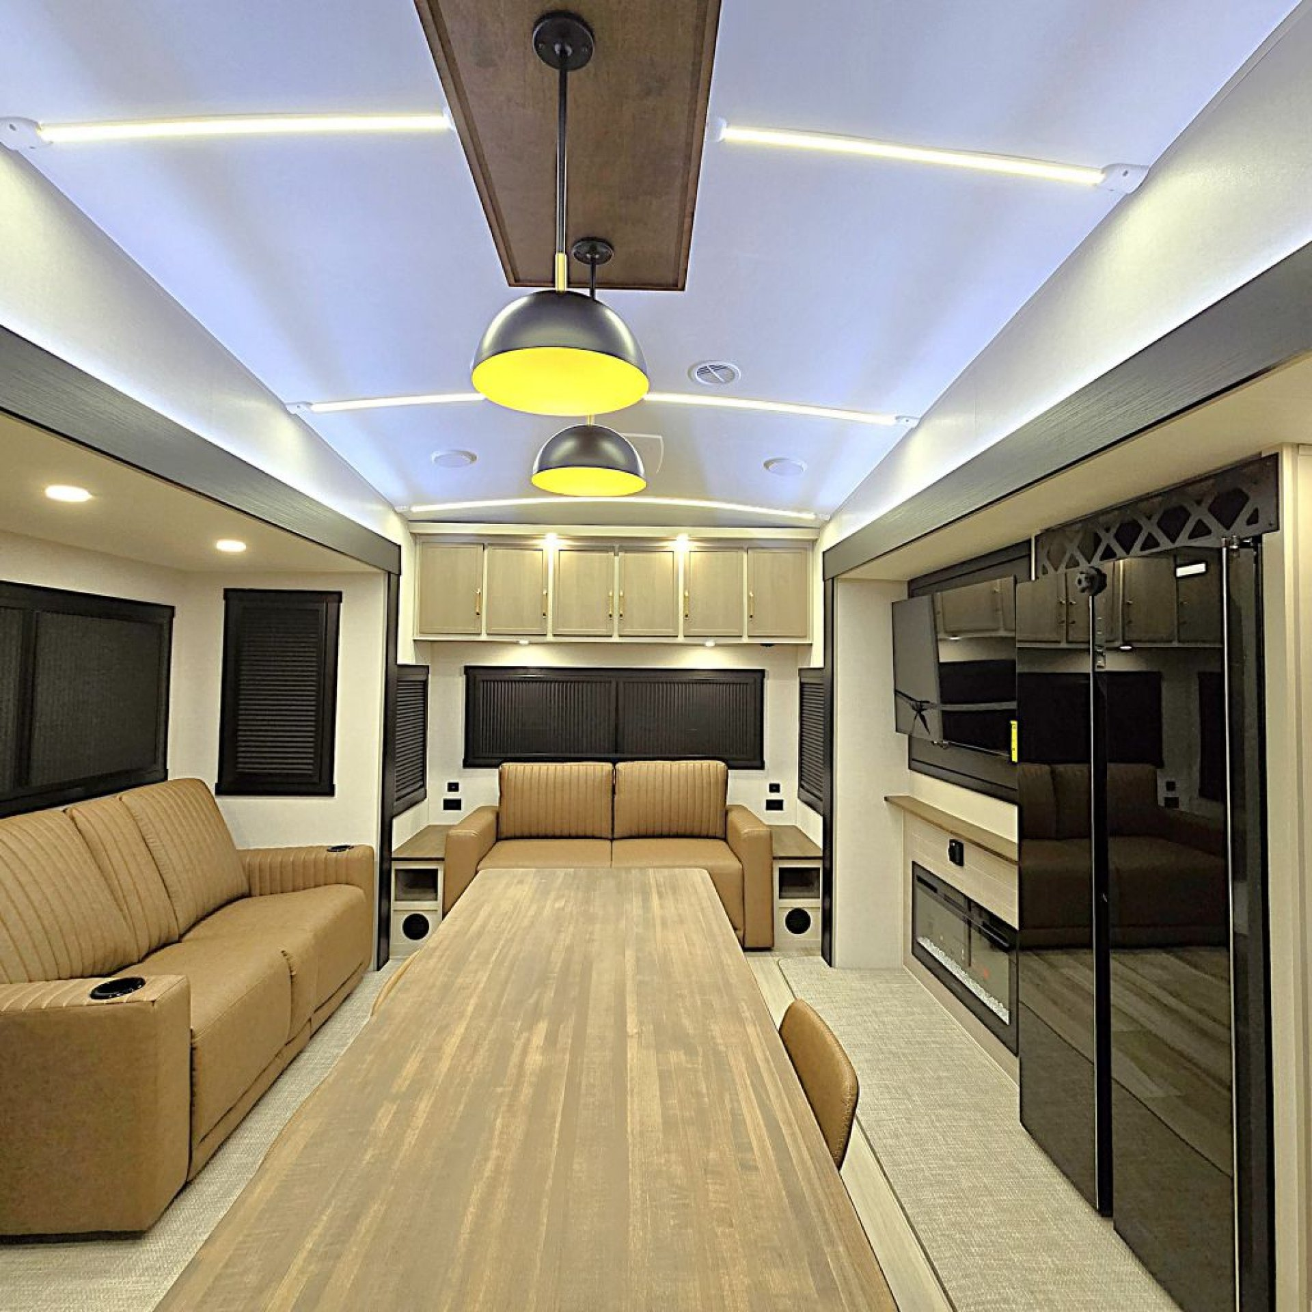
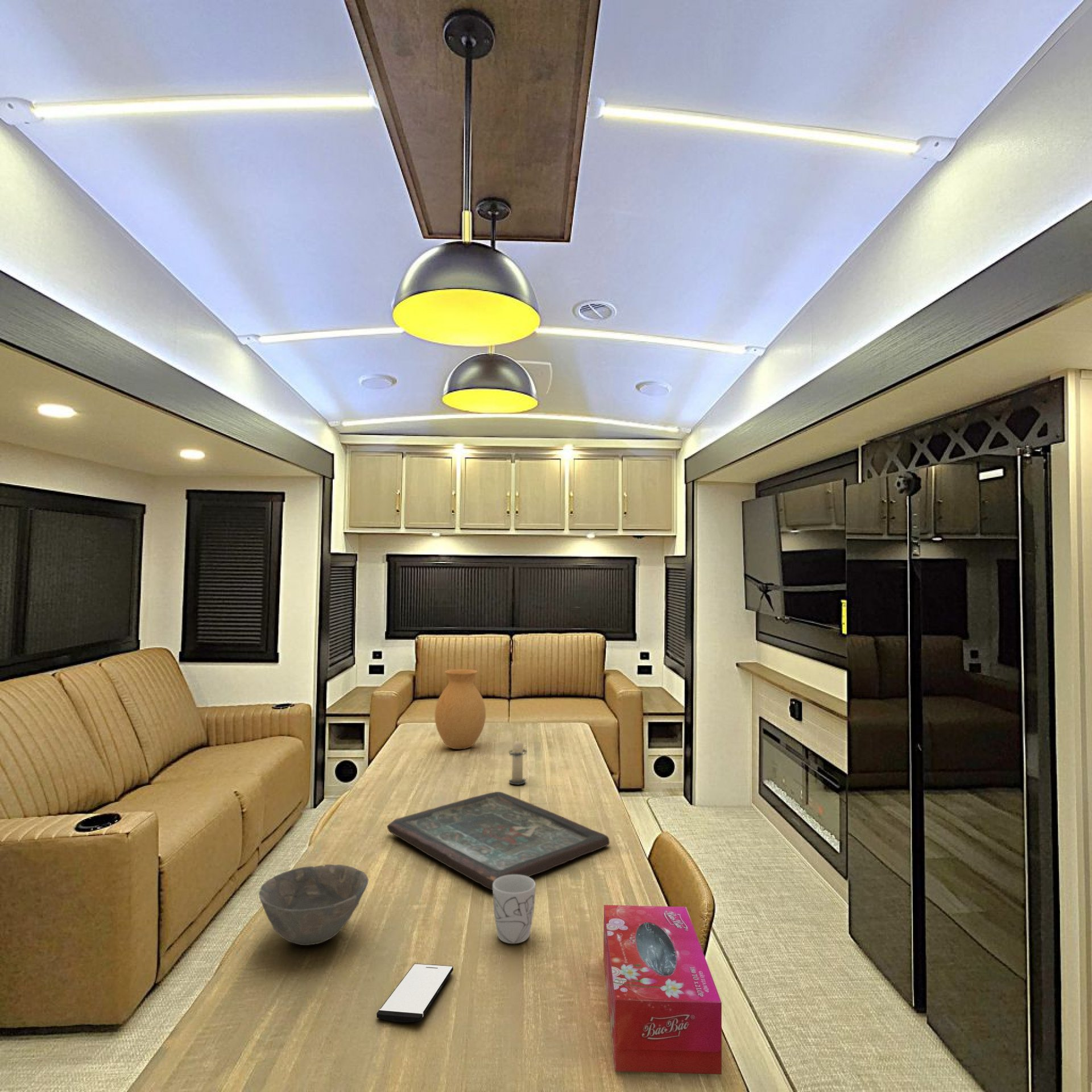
+ bowl (313, 911)
+ smartphone (417, 991)
+ board game (497, 832)
+ candle (518, 760)
+ vase (460, 709)
+ tissue box (655, 978)
+ mug (514, 906)
